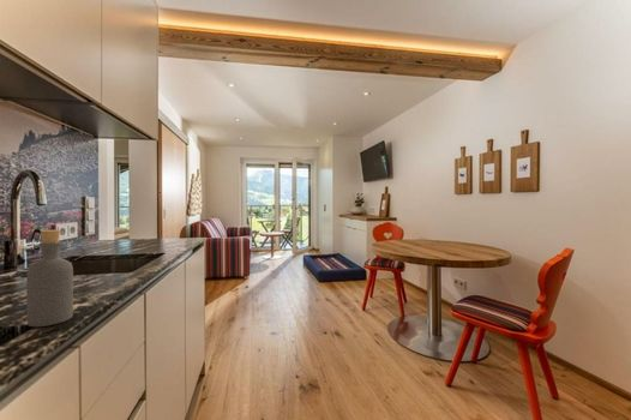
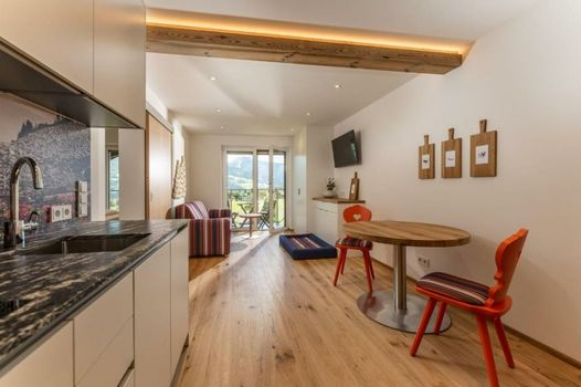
- bottle (50, 275)
